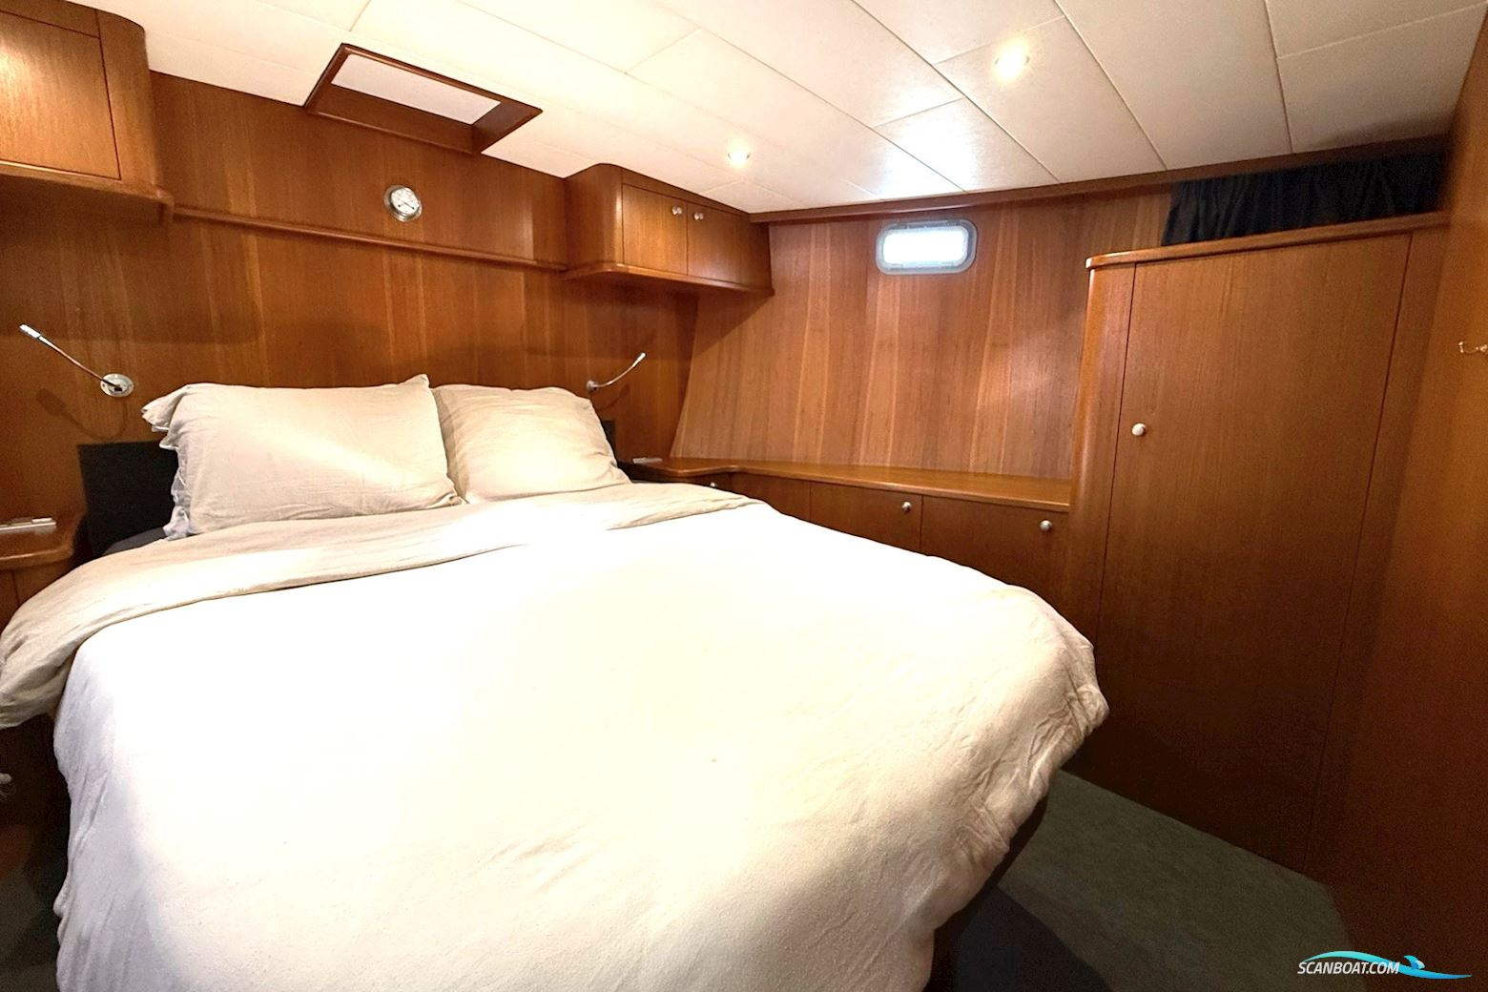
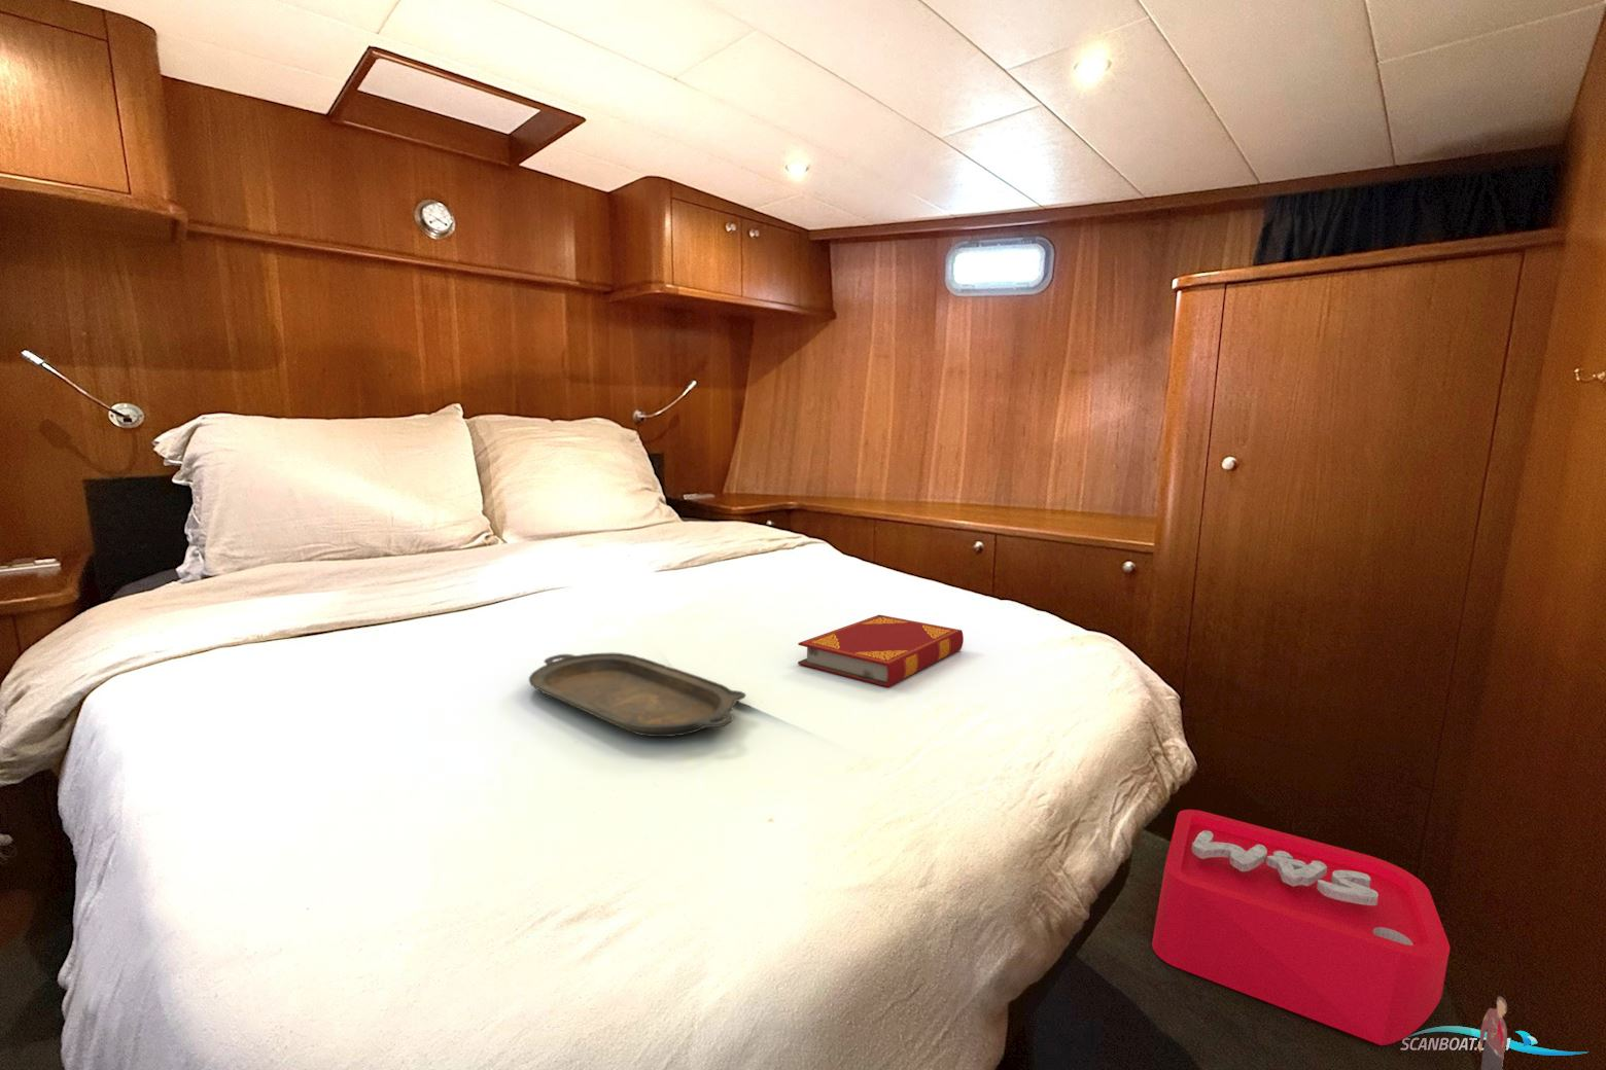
+ serving tray (629, 693)
+ hardback book (883, 646)
+ storage bin (1300, 926)
